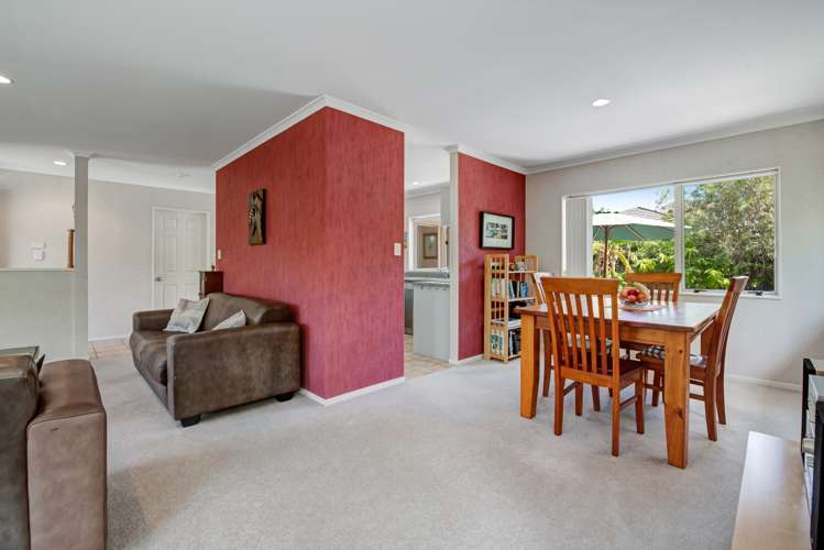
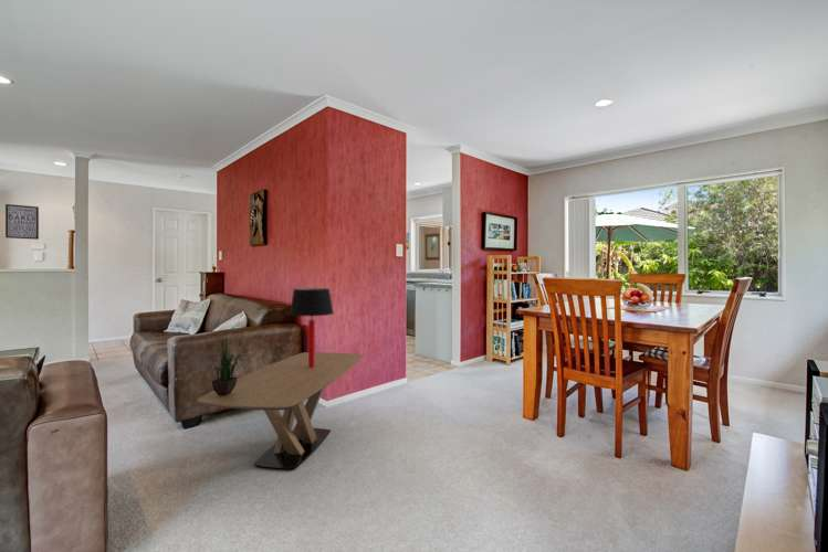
+ wall art (22, 222)
+ potted plant (227, 358)
+ table lamp (311, 327)
+ coffee table (297, 408)
